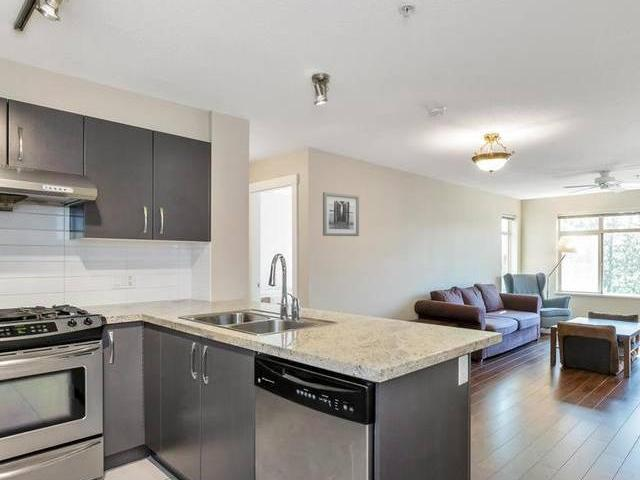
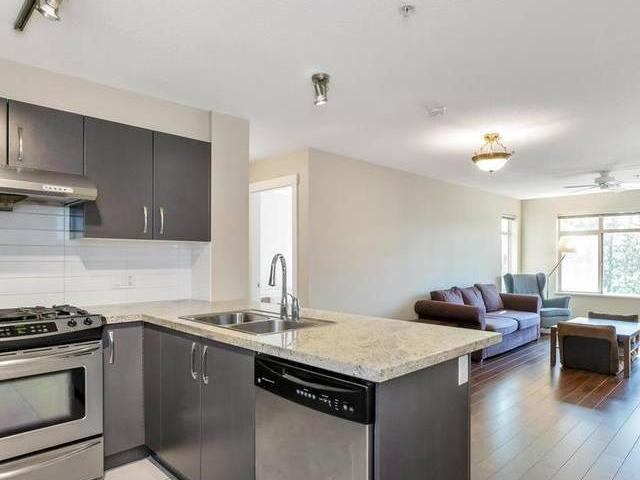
- wall art (341, 215)
